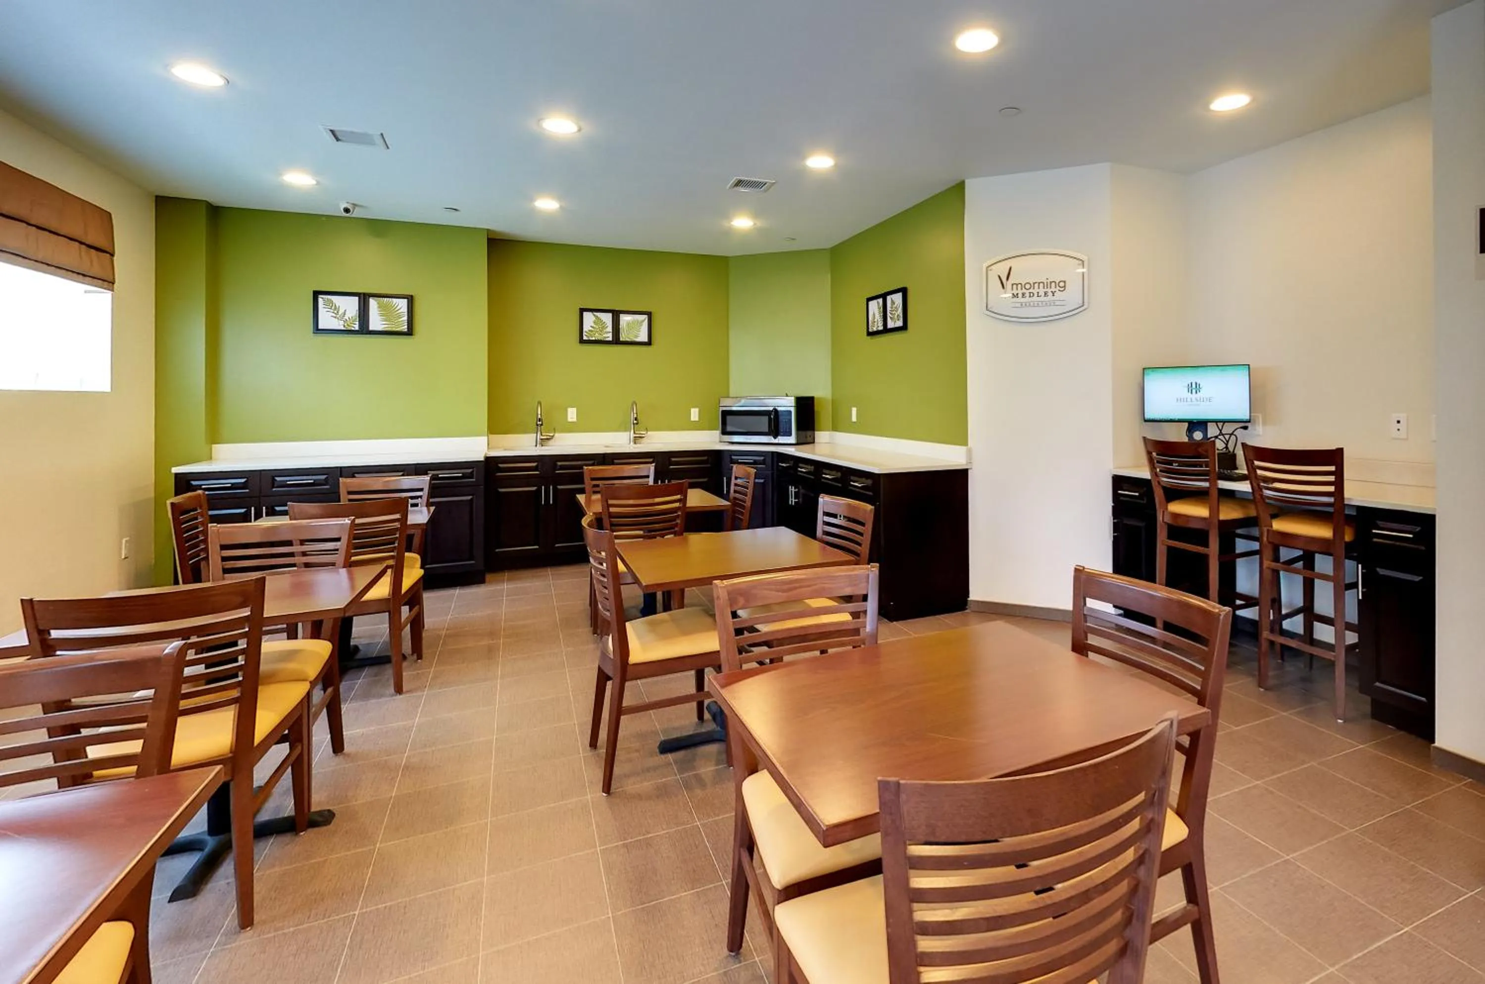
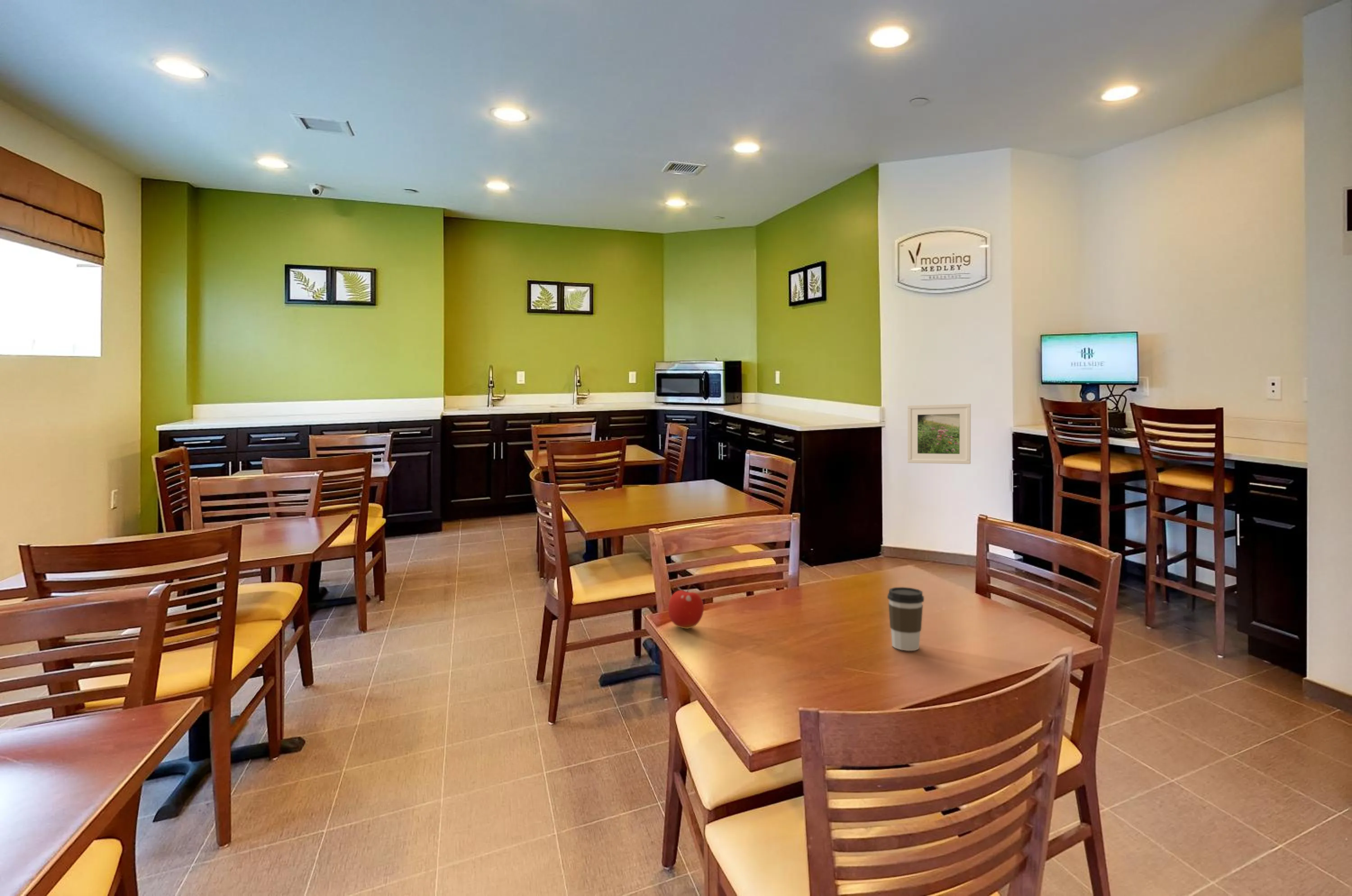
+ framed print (938, 434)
+ coffee cup (905, 618)
+ fruit (685, 606)
